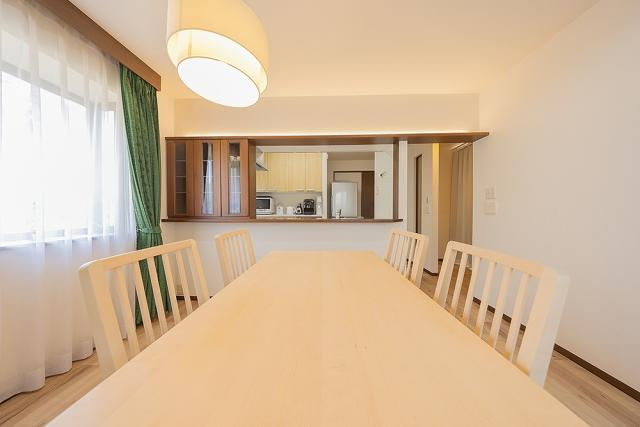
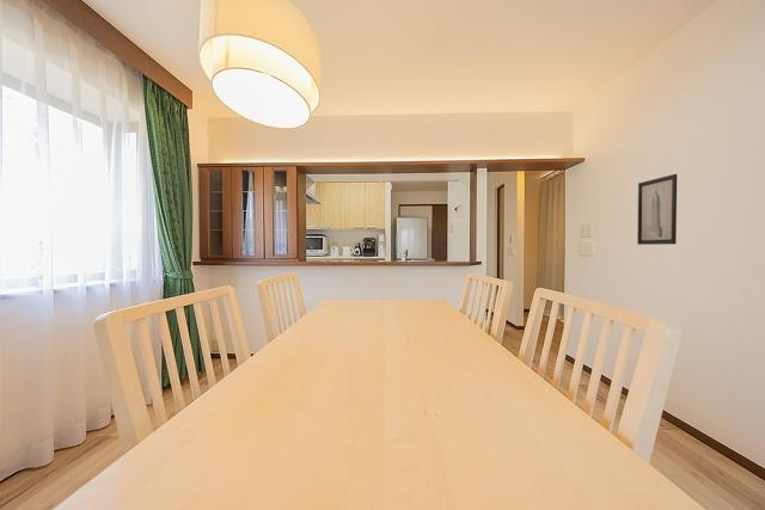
+ wall art (655, 211)
